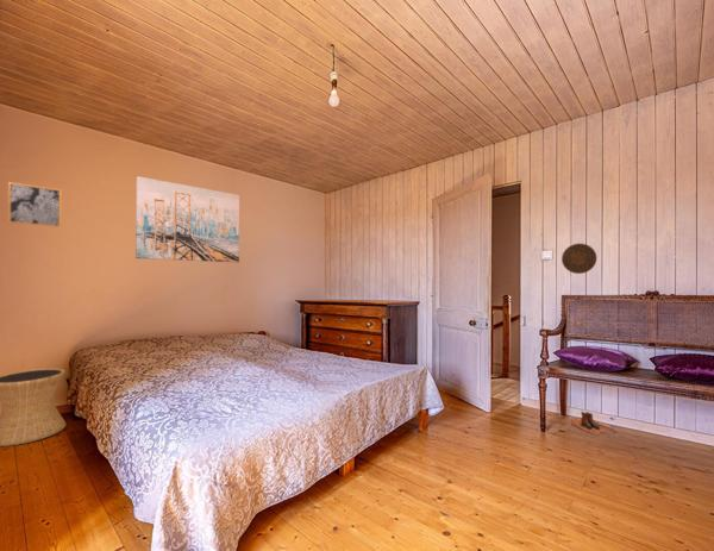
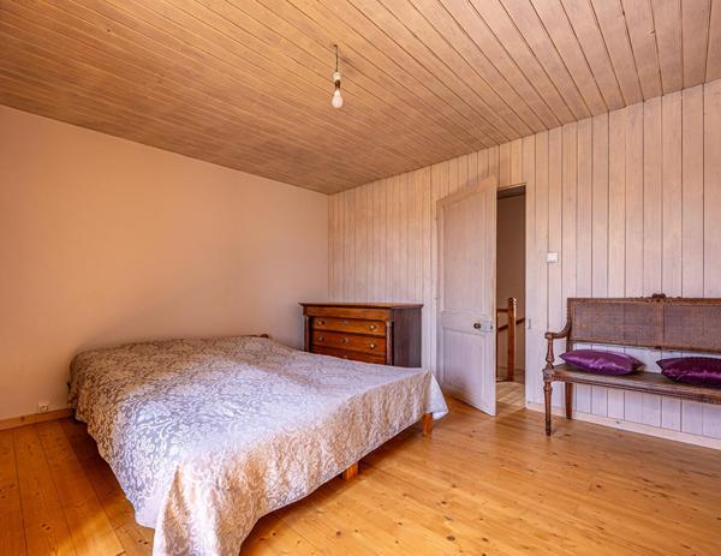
- decorative plate (578, 258)
- boots (590, 420)
- wall art (192, 223)
- side table (29, 403)
- wall art (35, 205)
